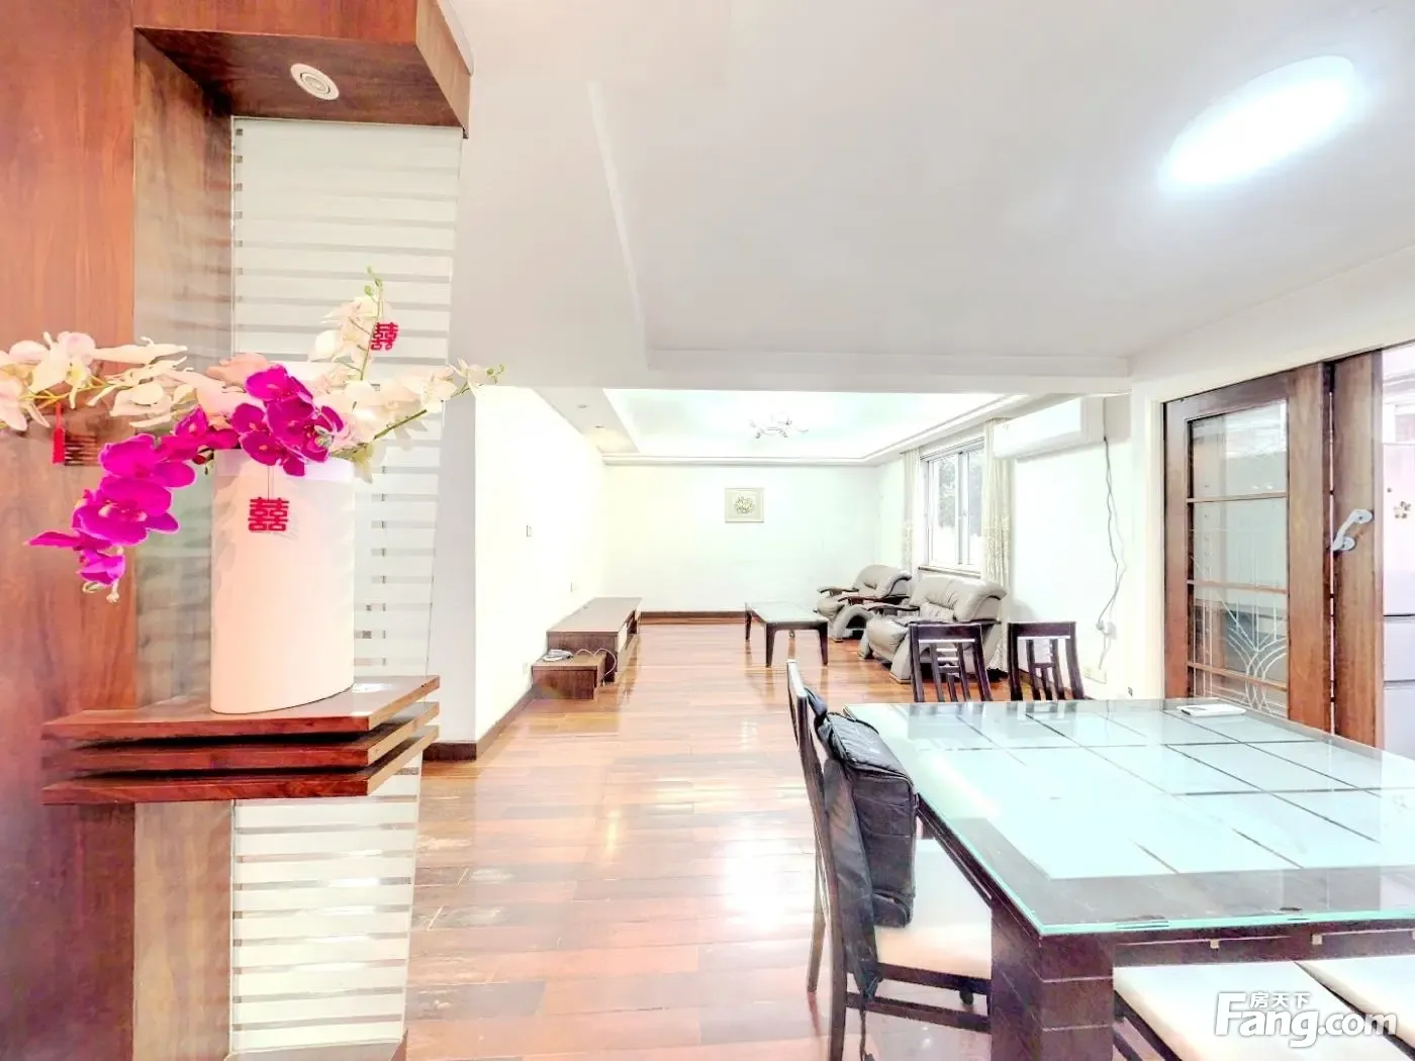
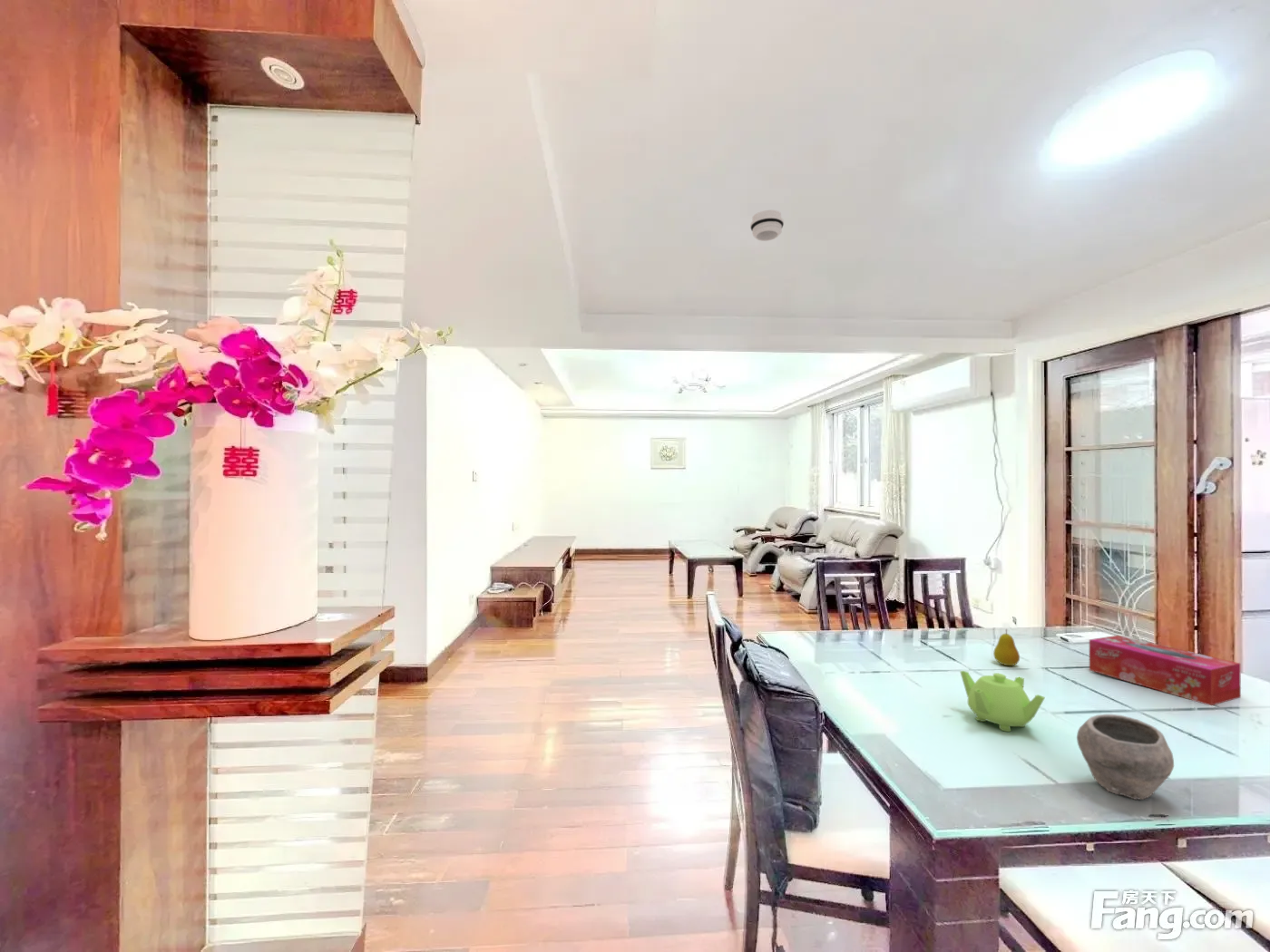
+ fruit (1006, 646)
+ bowl (1123, 755)
+ tissue box (1159, 666)
+ smoke detector (767, 226)
+ teapot (999, 698)
